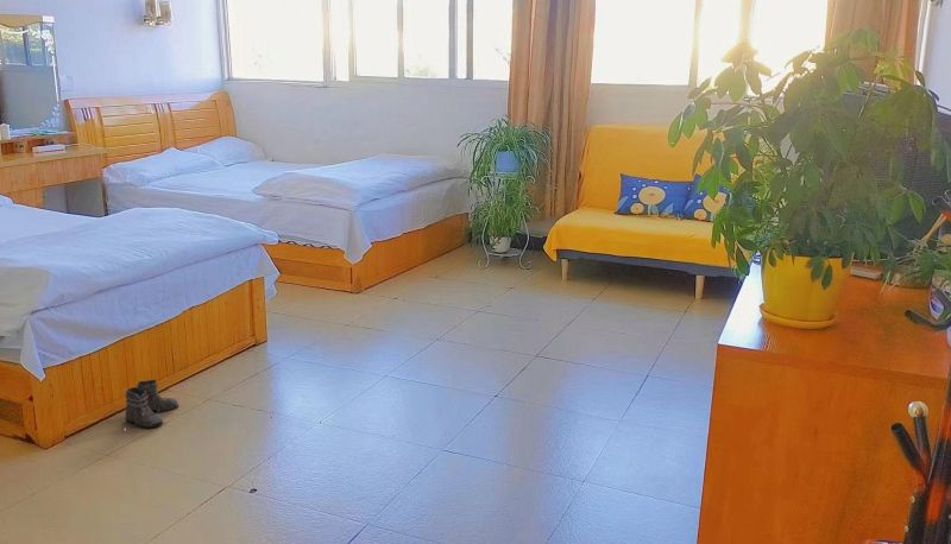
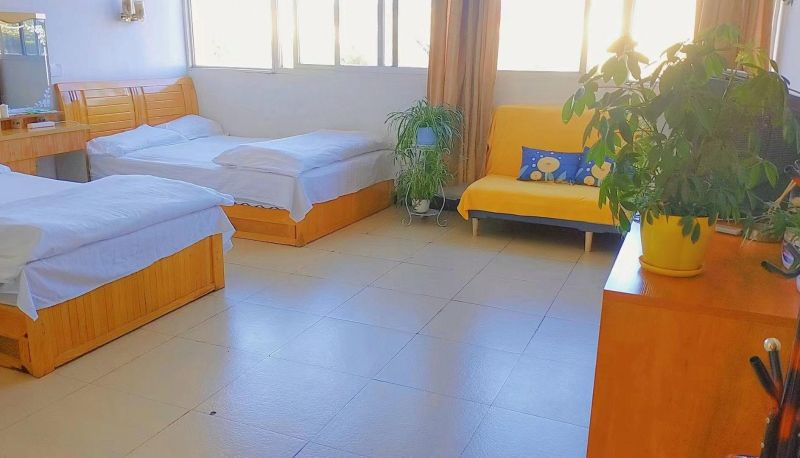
- boots (149, 401)
